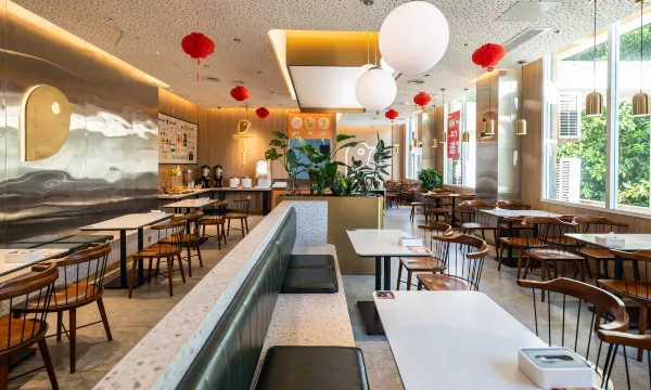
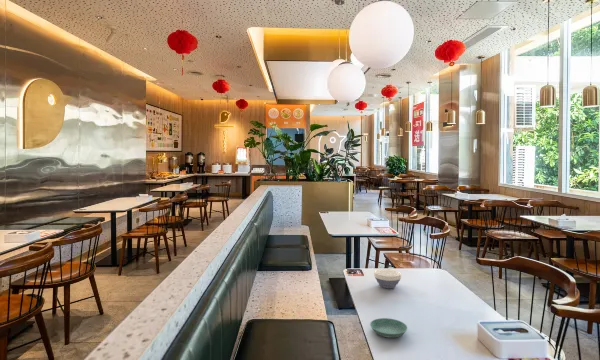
+ bowl (387, 279)
+ saucer (388, 328)
